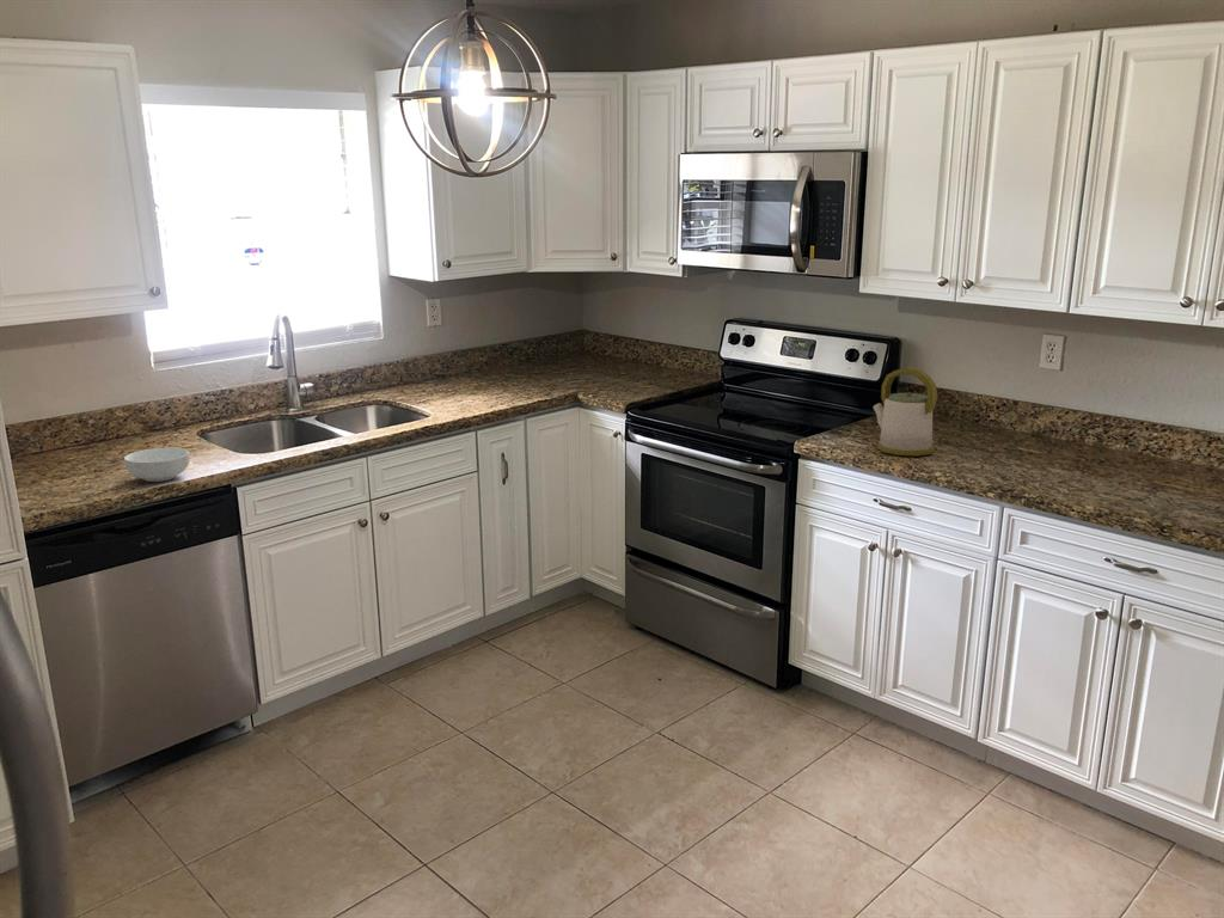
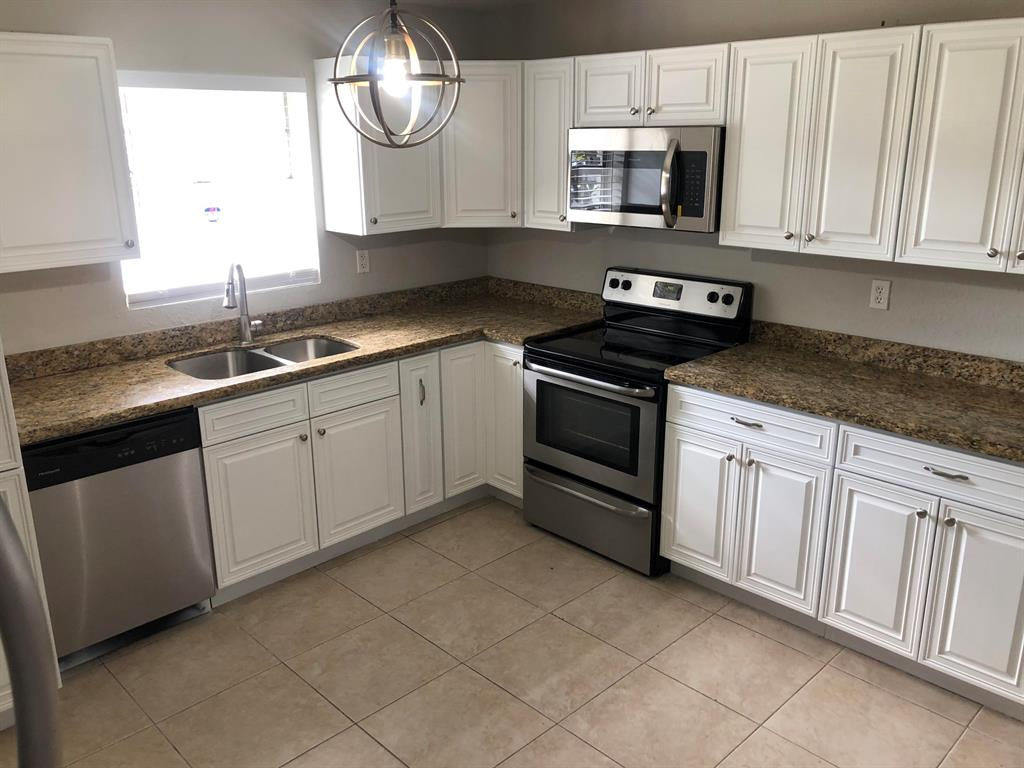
- kettle (902, 408)
- cereal bowl (158, 466)
